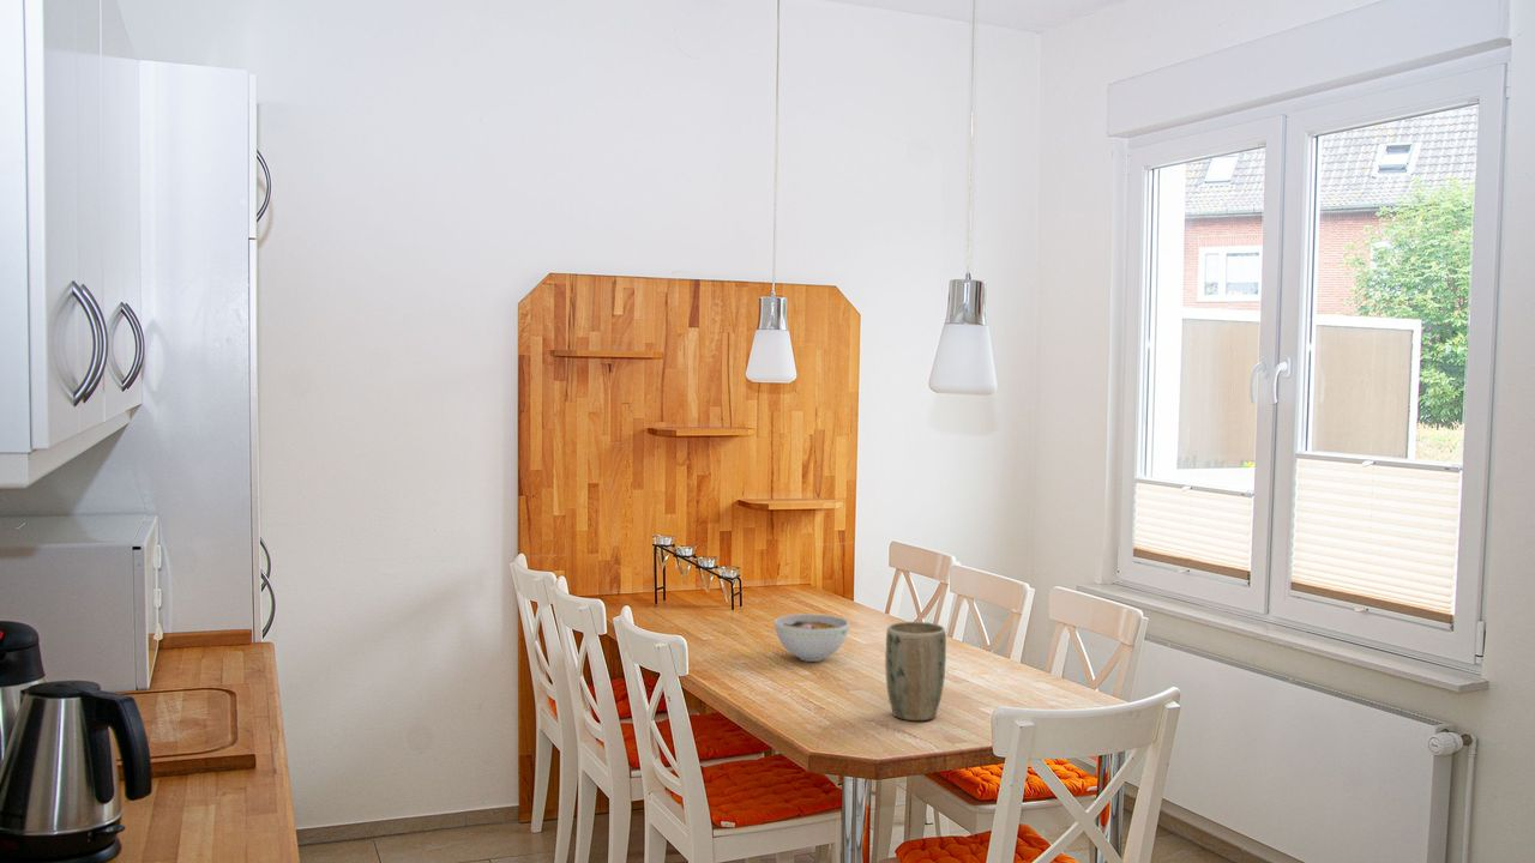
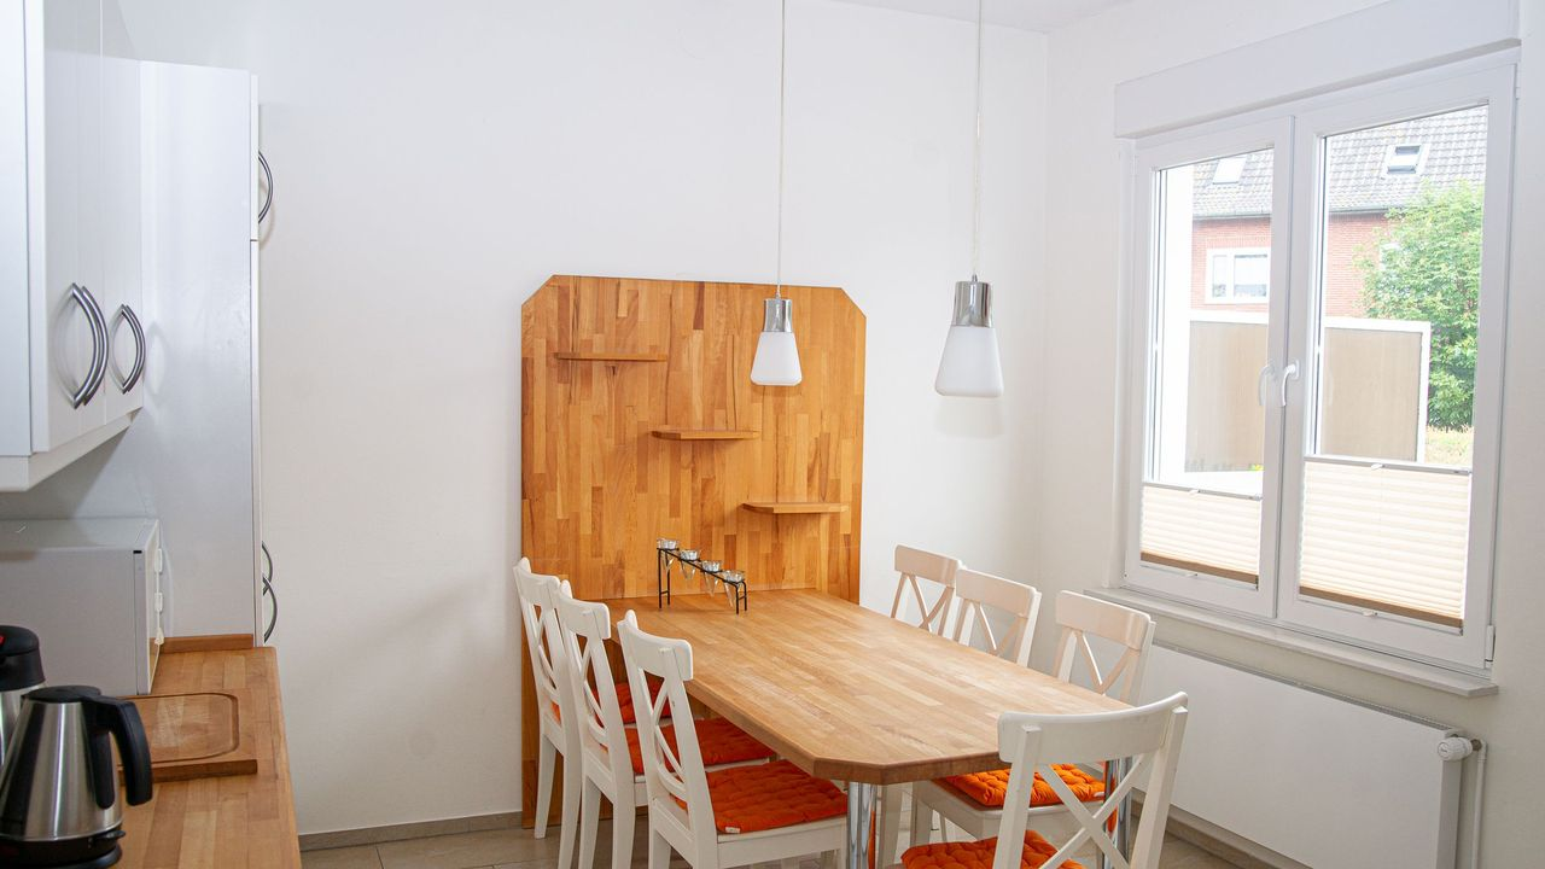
- bowl (811, 640)
- plant pot (915, 671)
